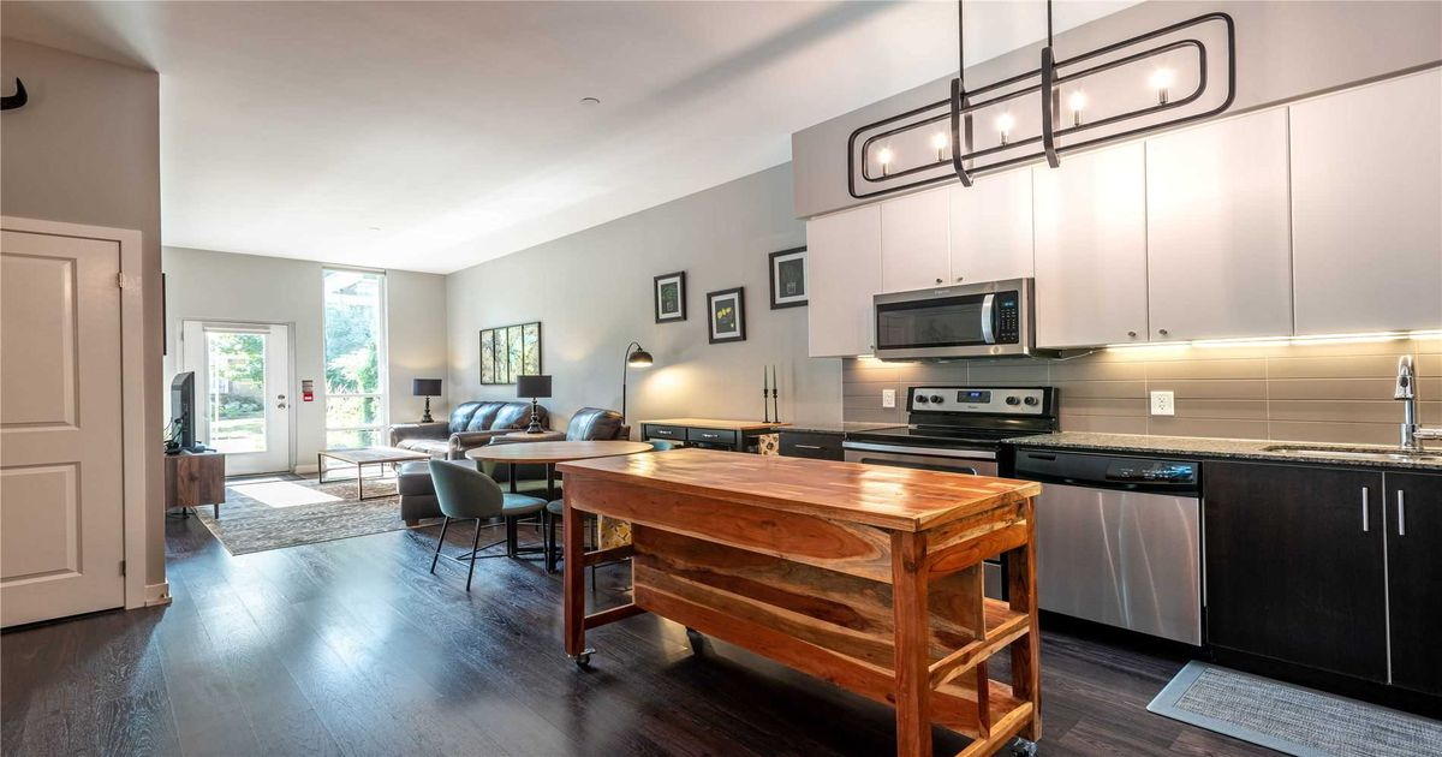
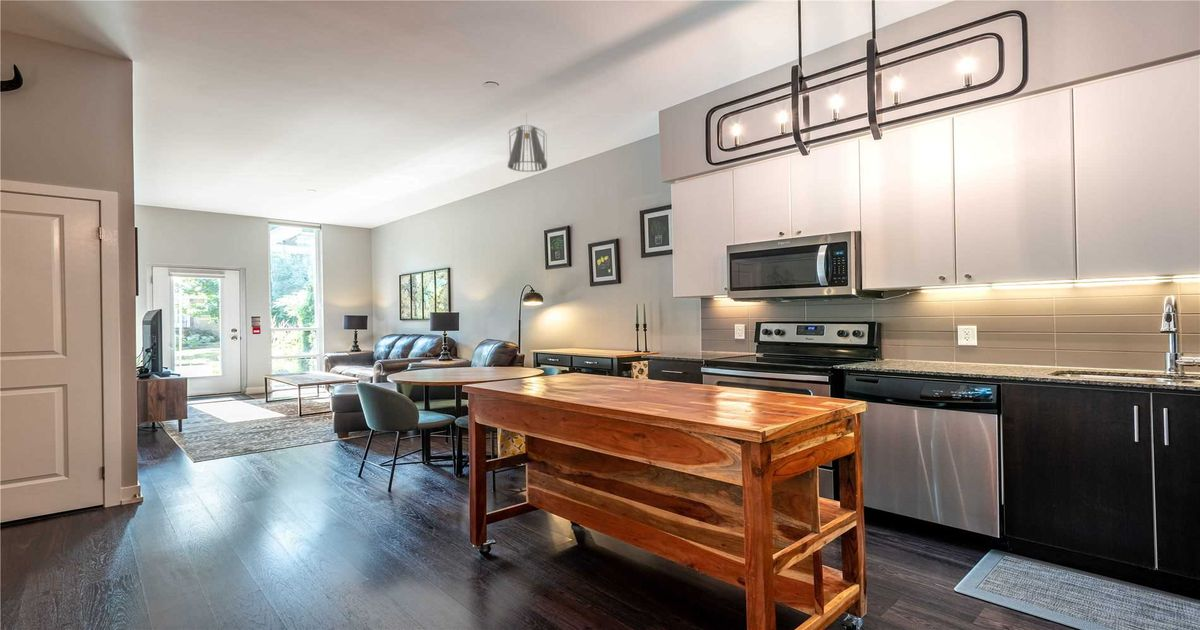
+ pendant light (526, 141)
